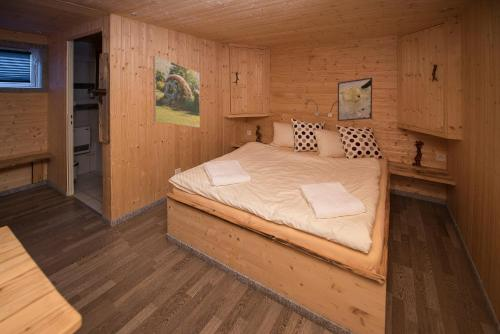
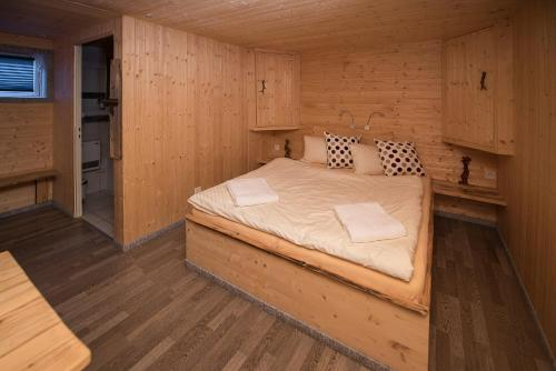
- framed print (354, 100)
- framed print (178, 95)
